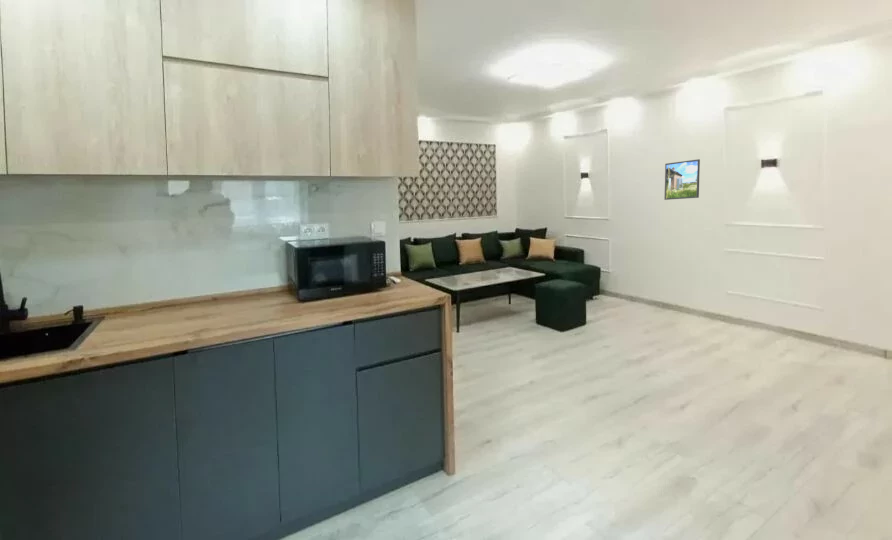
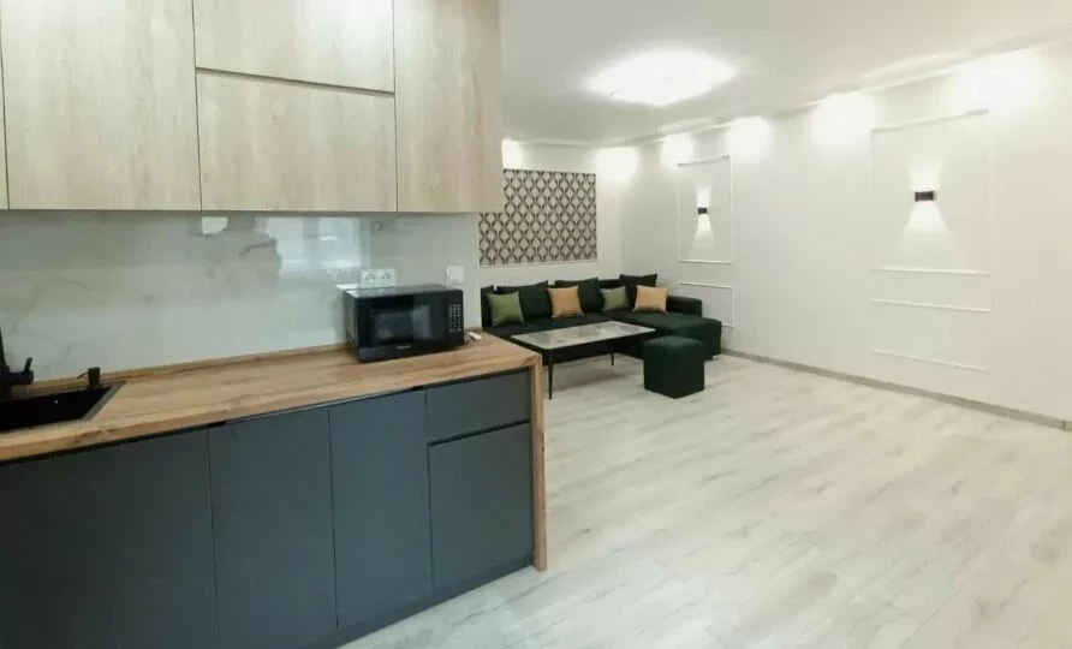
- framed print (681, 180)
